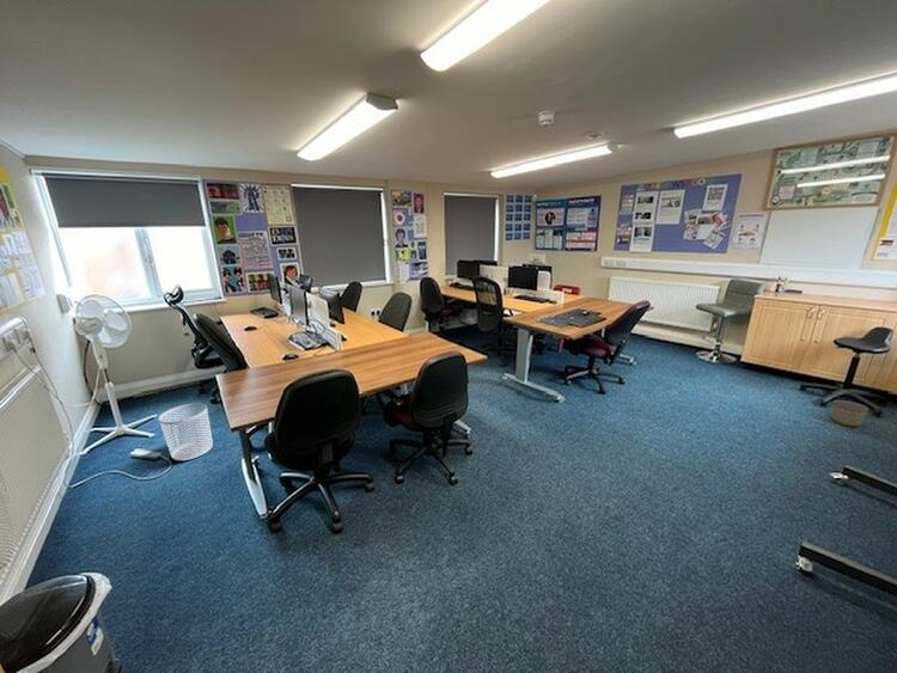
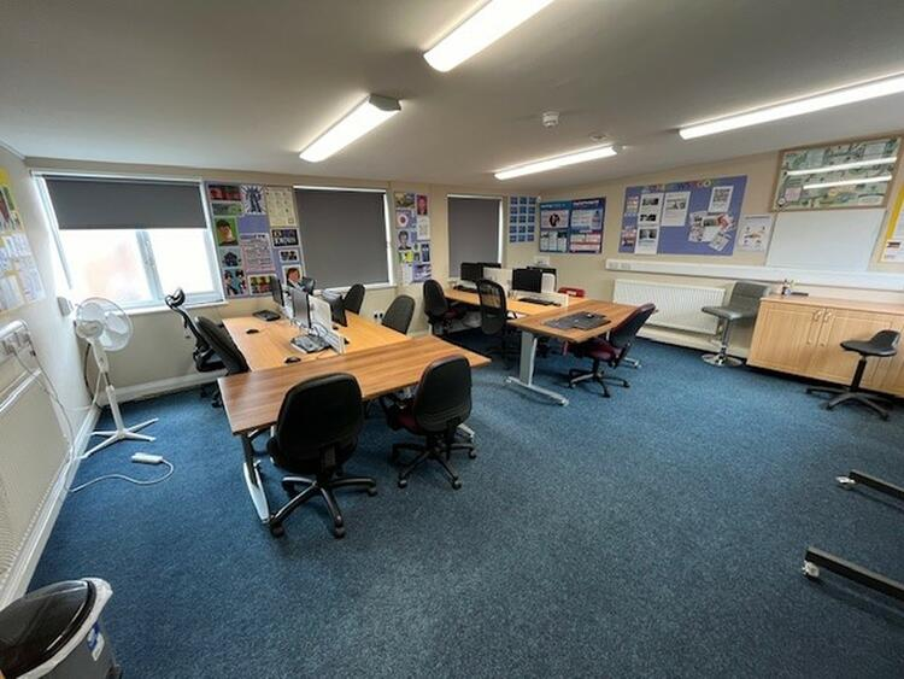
- waste bin (188, 432)
- planter (847, 414)
